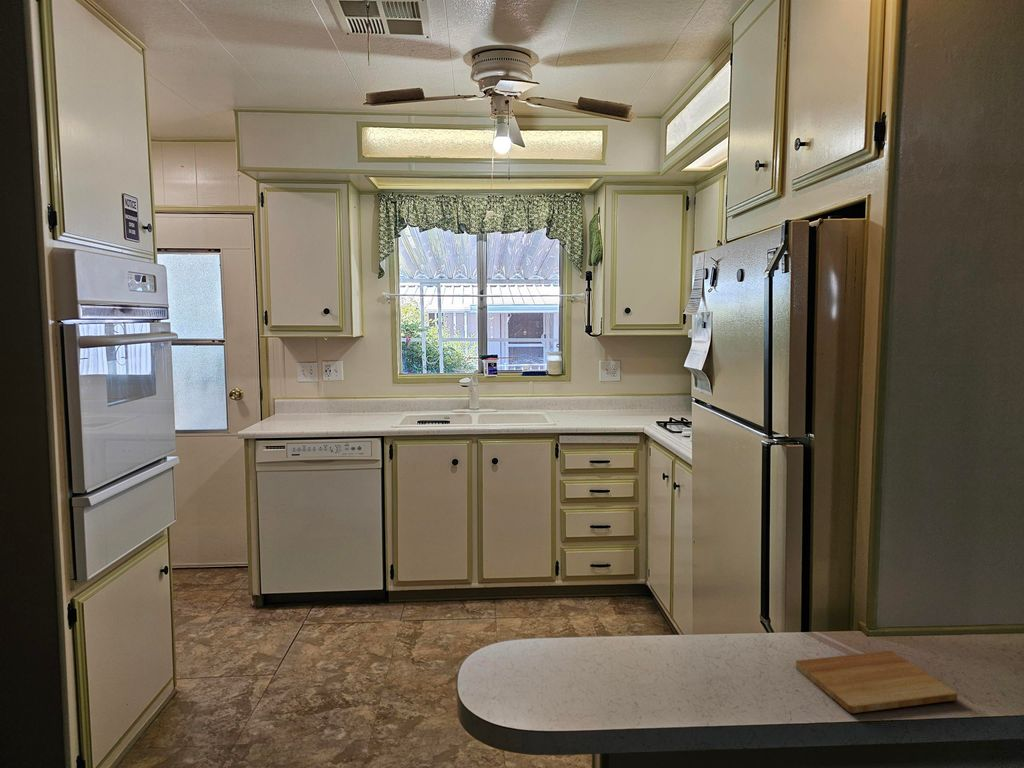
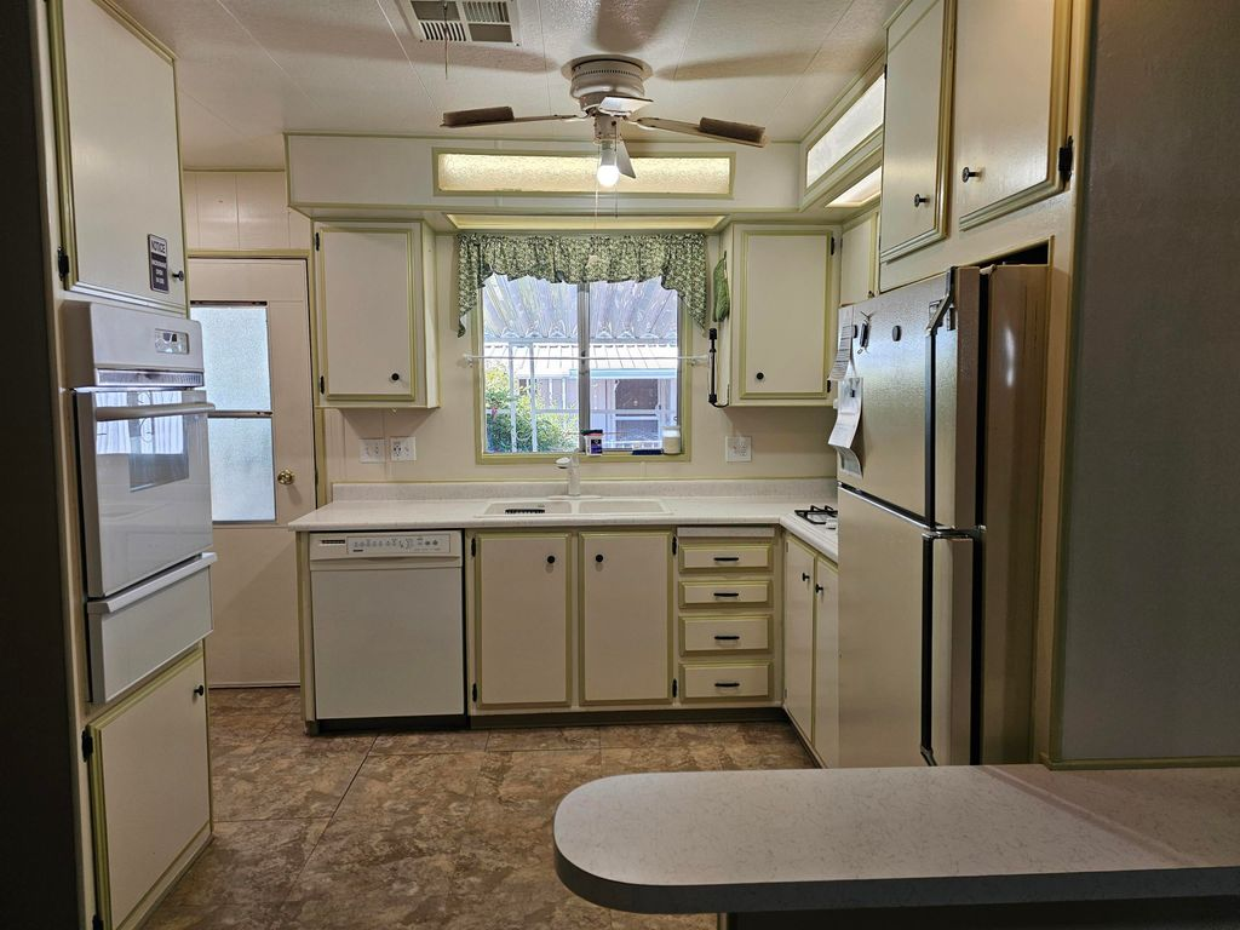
- cutting board (872, 679)
